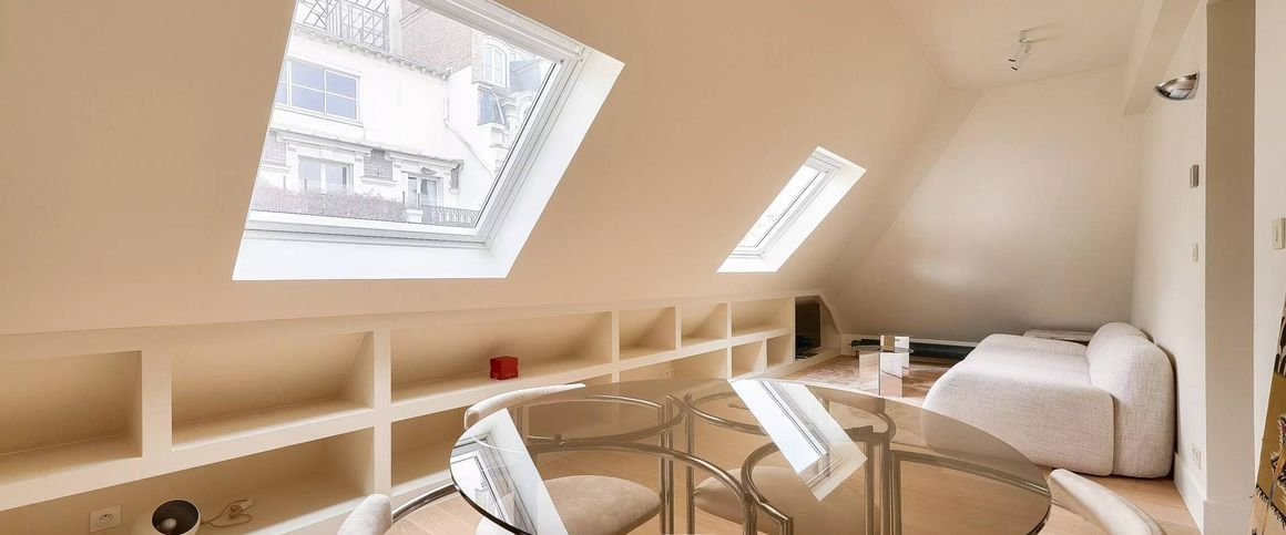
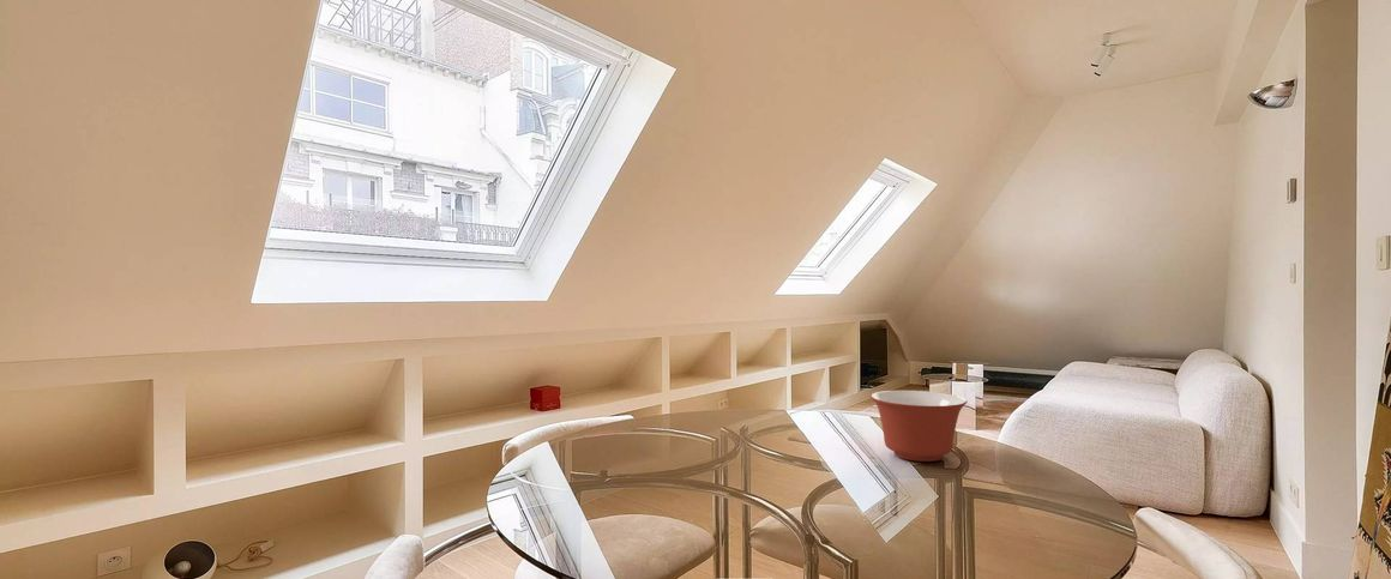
+ mixing bowl (917, 426)
